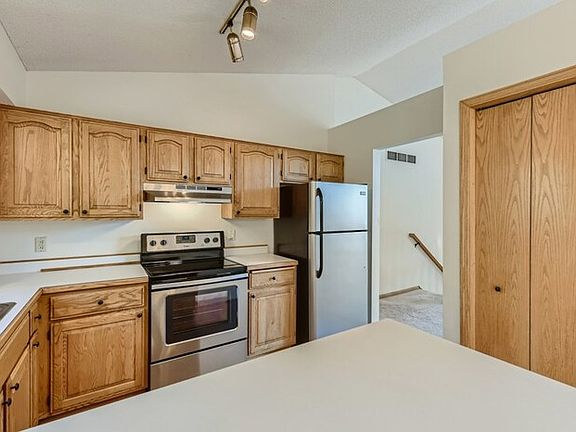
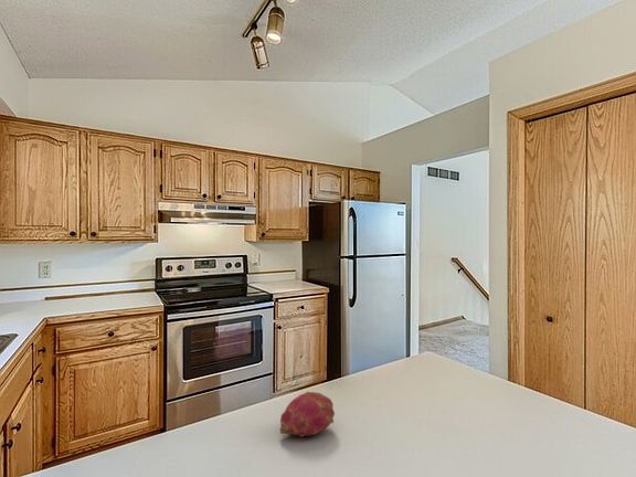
+ fruit (307, 412)
